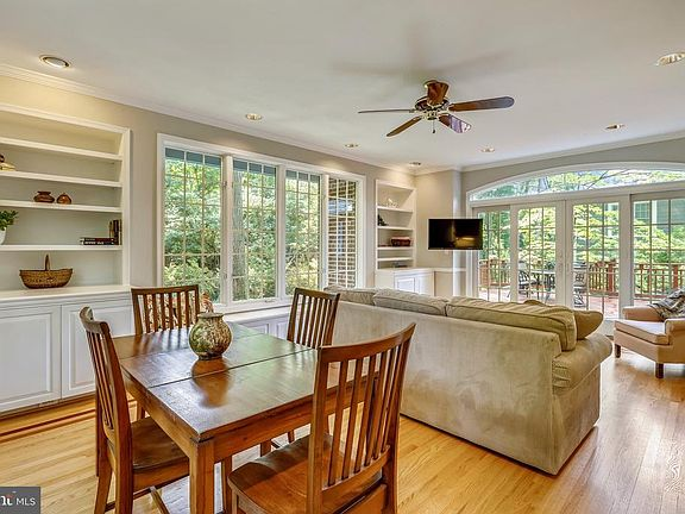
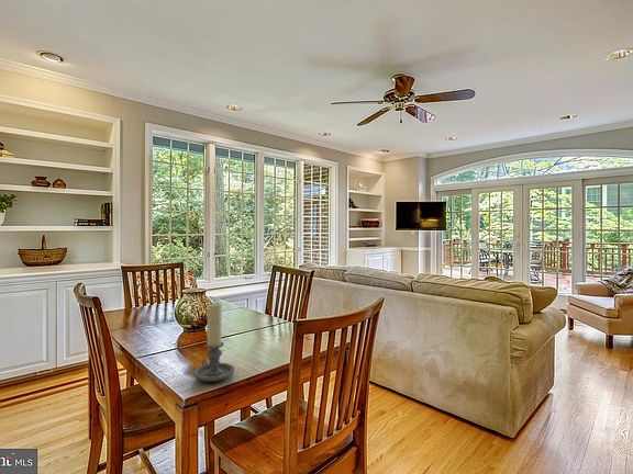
+ candle holder (212, 338)
